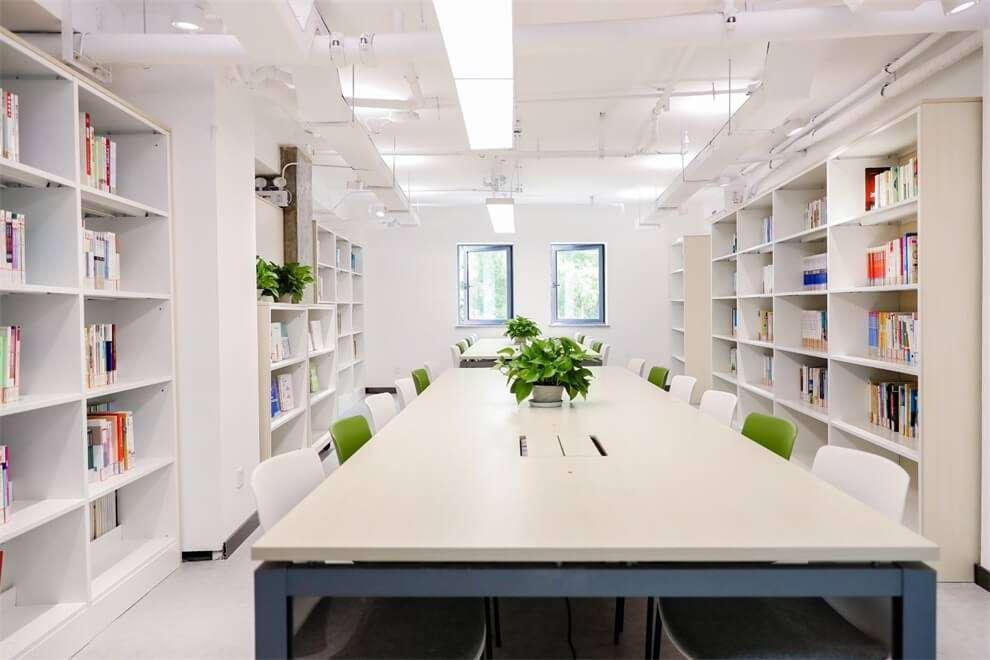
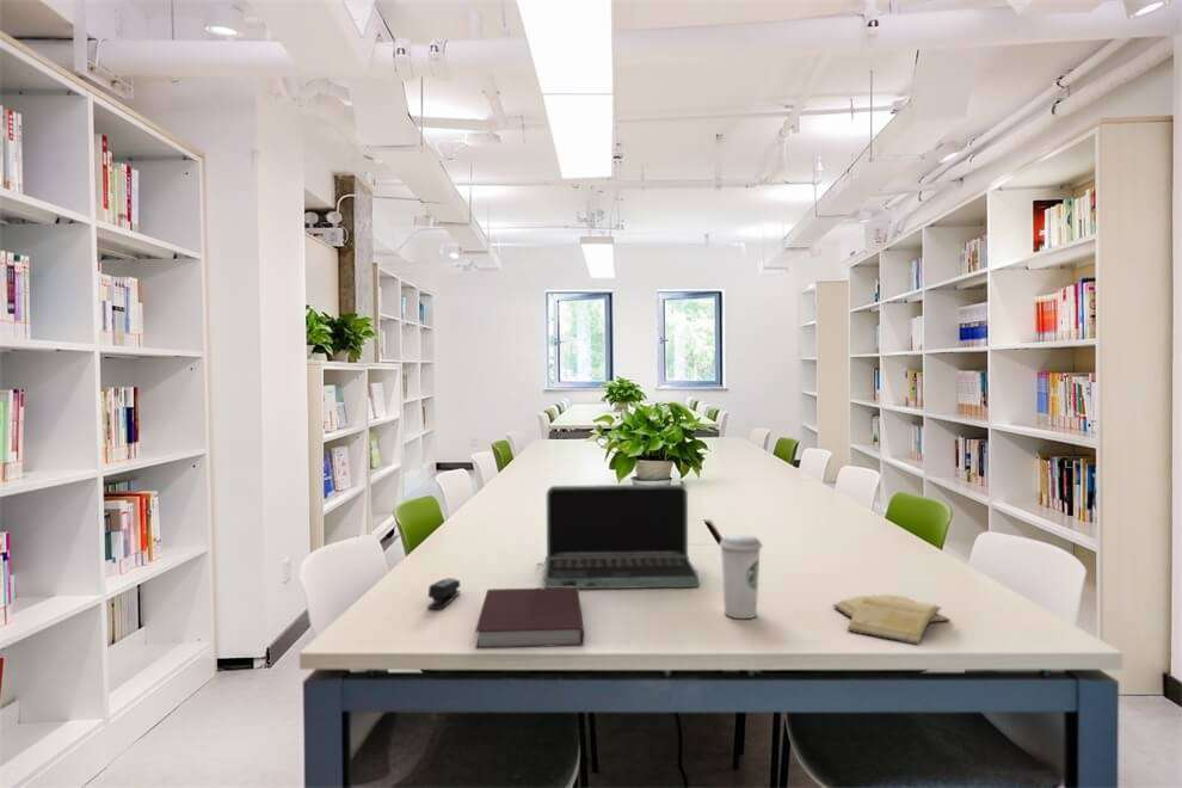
+ diary (894, 611)
+ coffee cup (740, 575)
+ notebook (531, 615)
+ stapler (444, 589)
+ laptop (614, 531)
